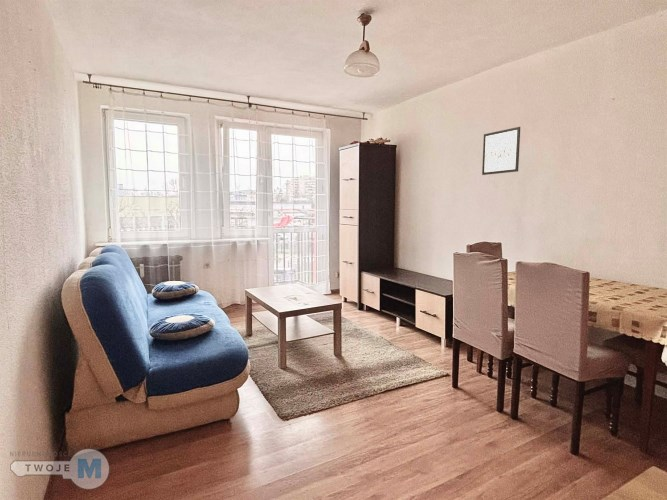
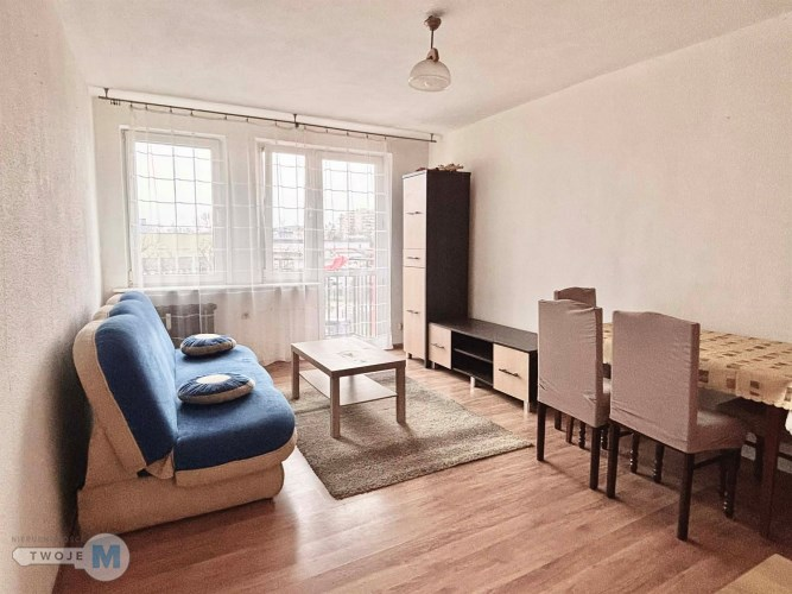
- wall art (500, 152)
